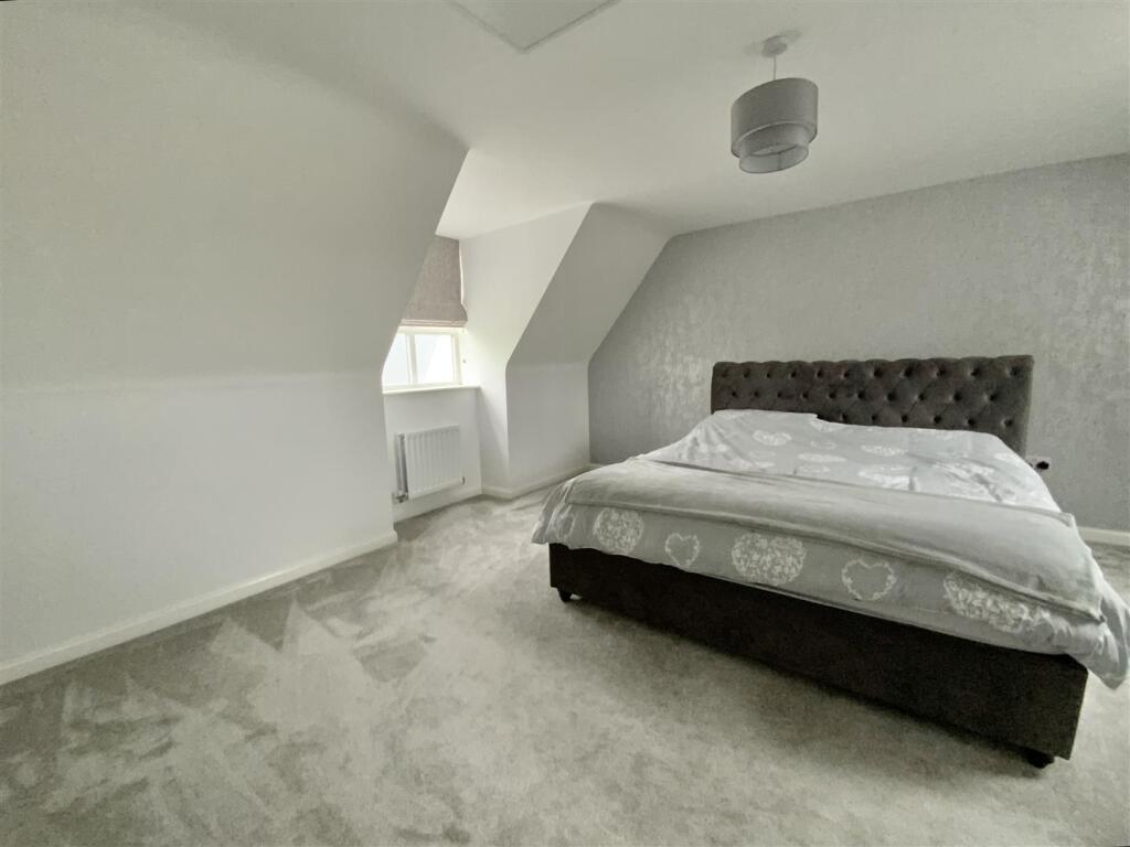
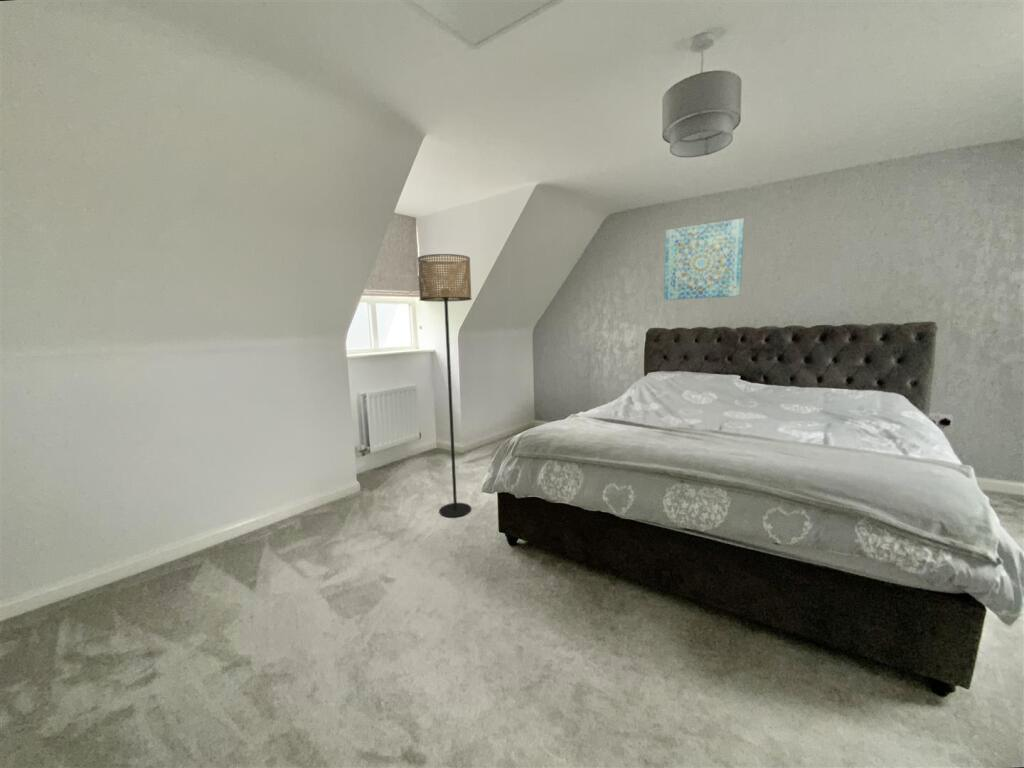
+ wall art (701, 261)
+ floor lamp (449, 389)
